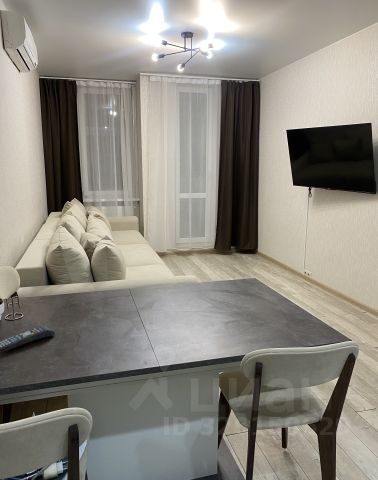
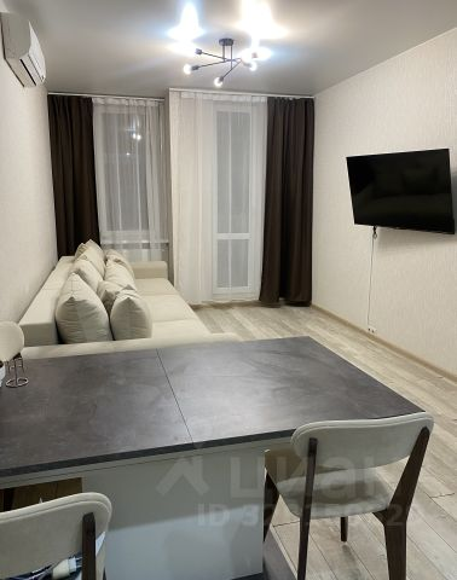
- remote control (24, 338)
